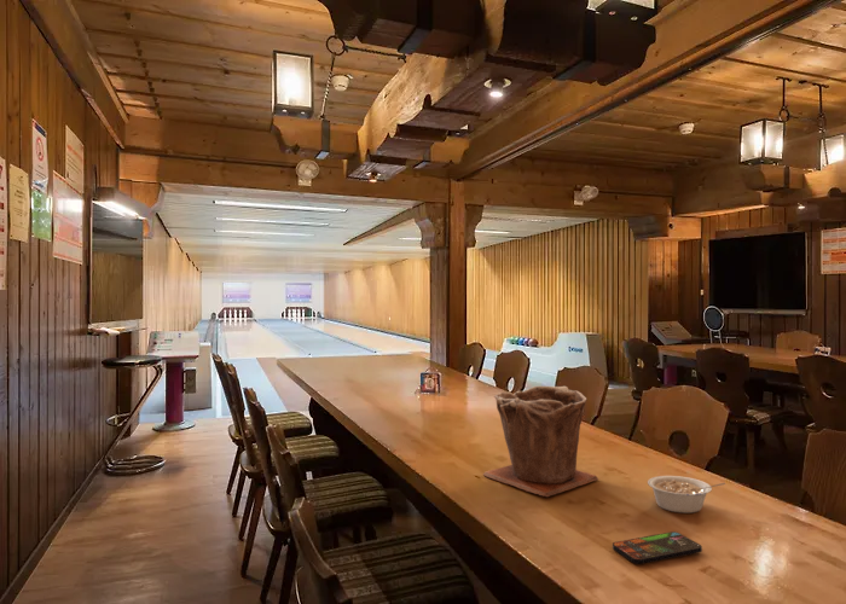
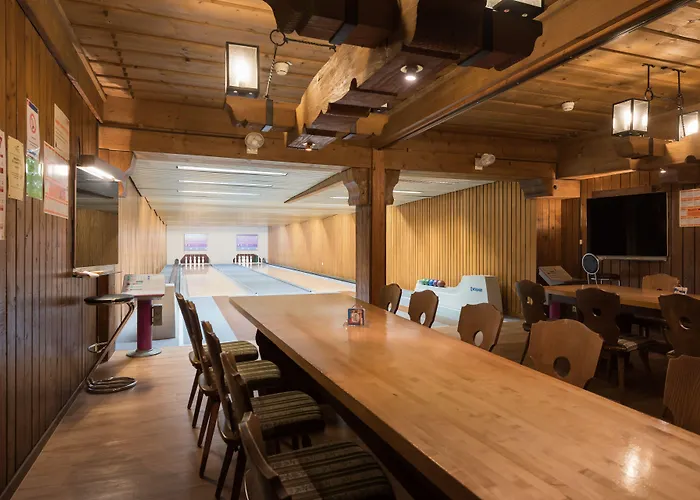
- smartphone (656, 546)
- legume (680, 492)
- plant pot (539, 434)
